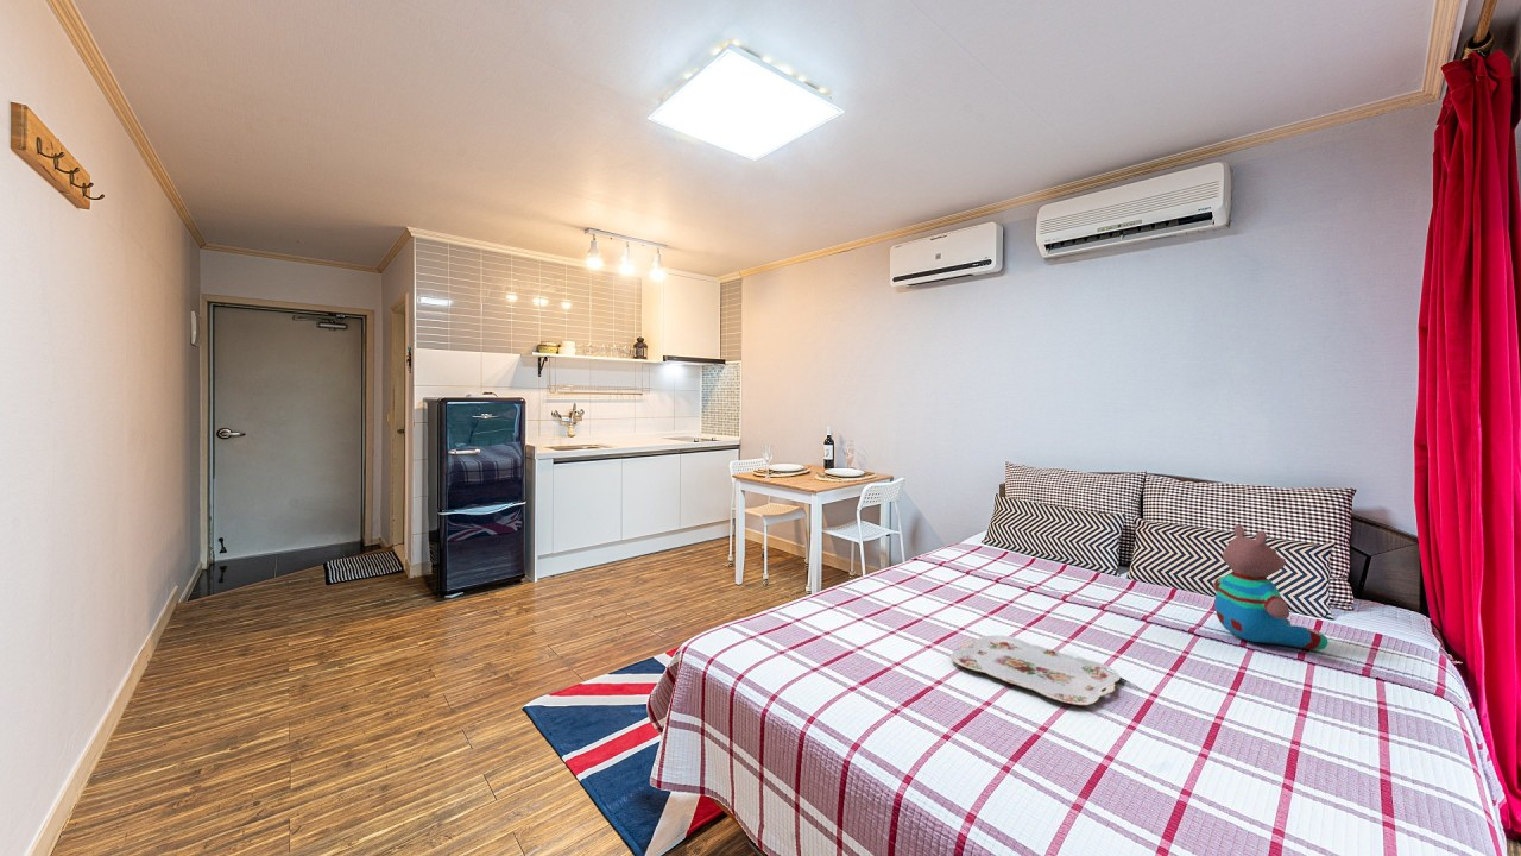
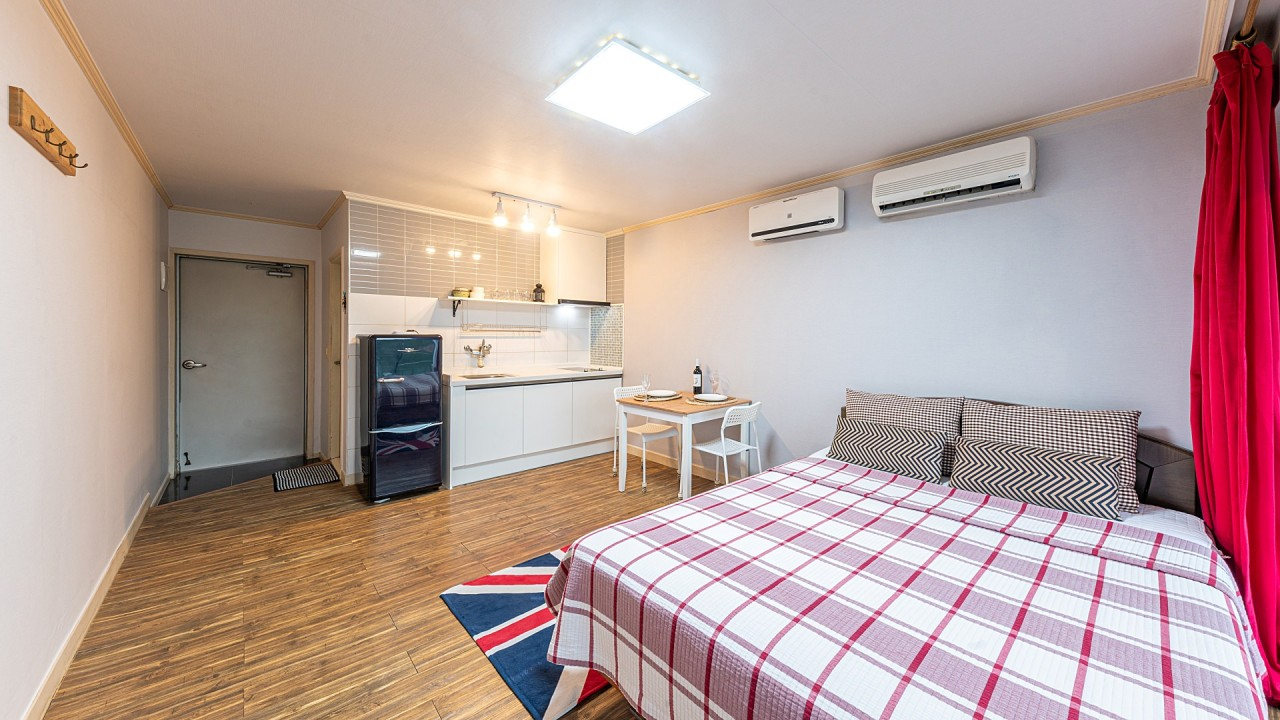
- serving tray (1031, 667)
- teddy bear (1267, 584)
